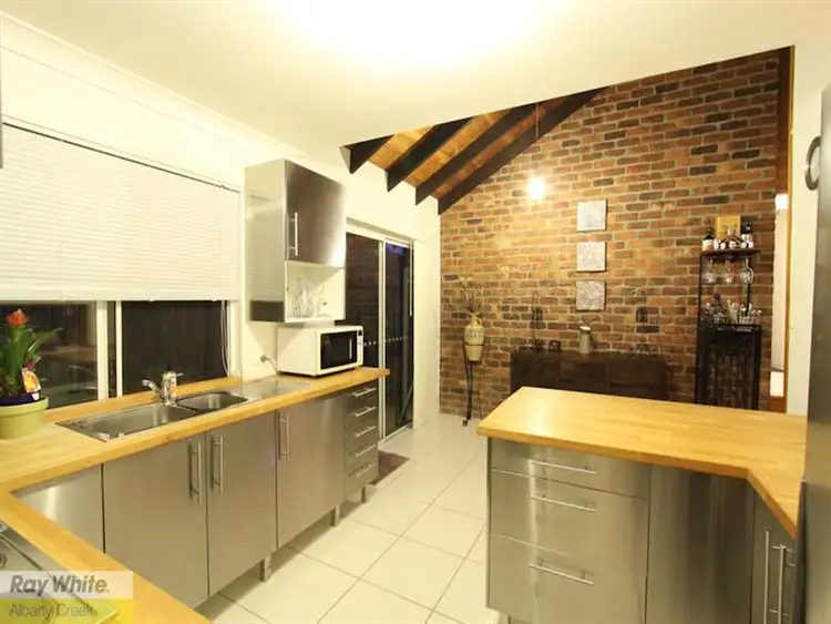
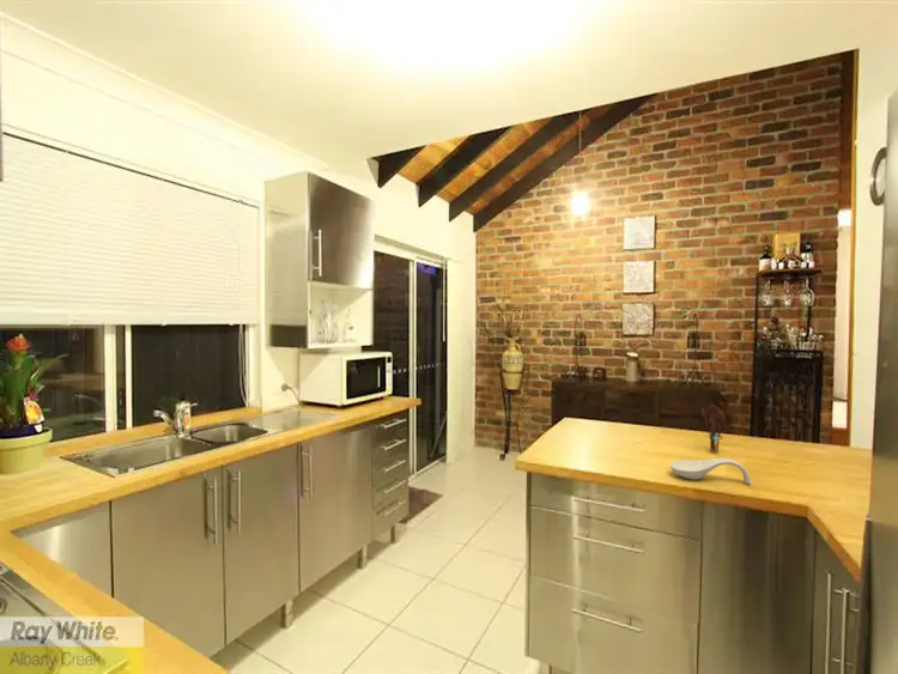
+ spoon rest (708, 468)
+ utensil holder (714, 427)
